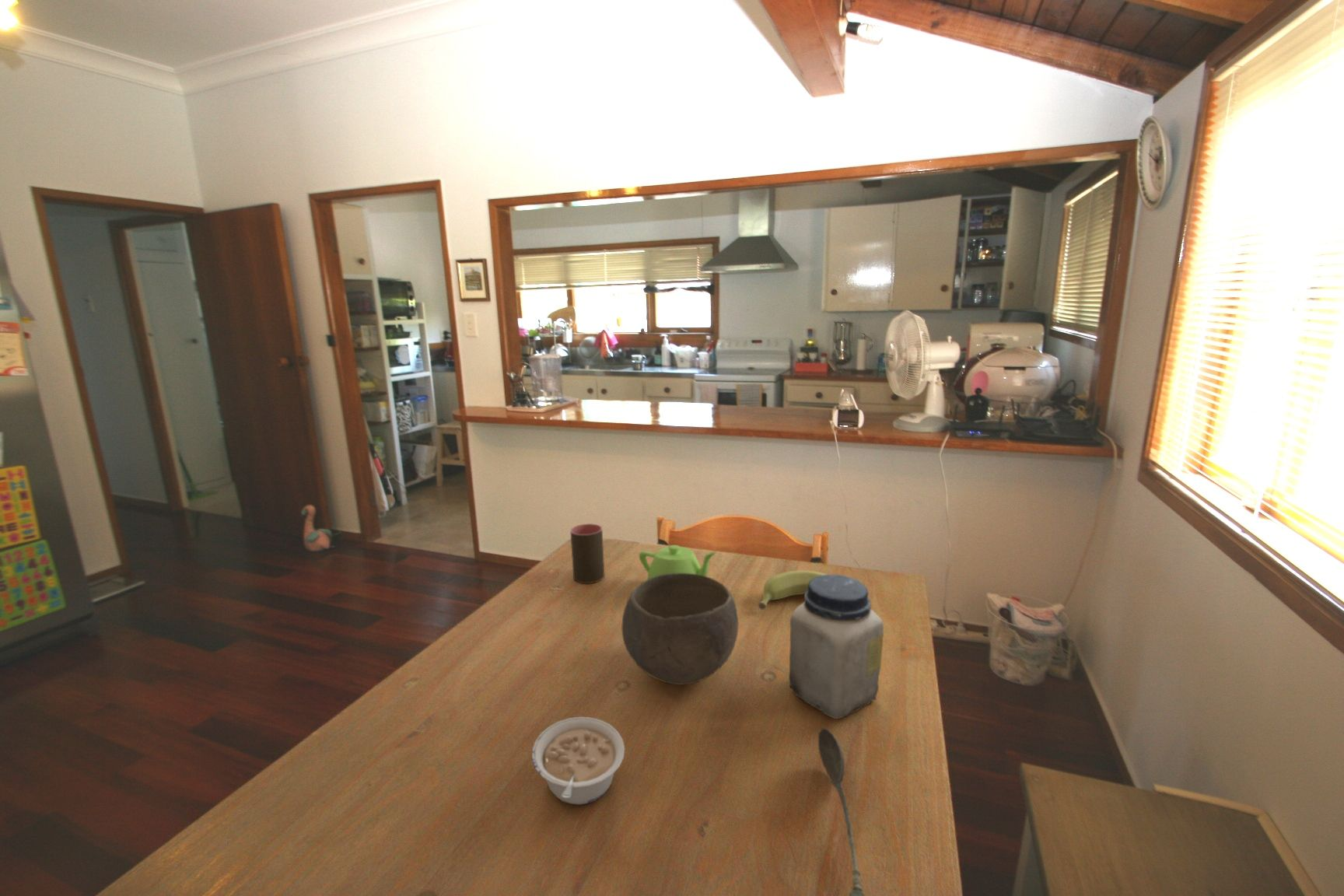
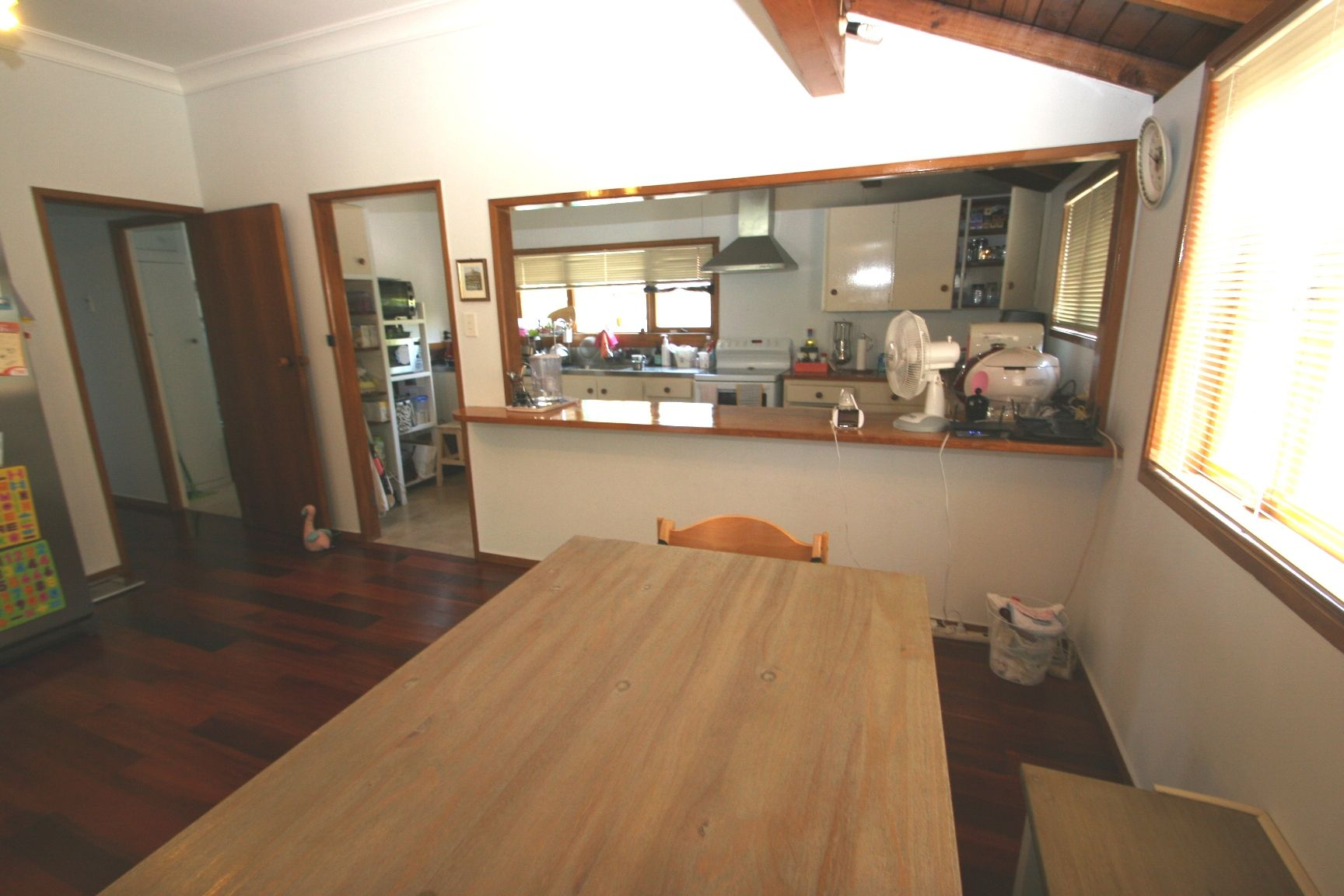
- cup (587, 553)
- jar (835, 640)
- soupspoon (842, 800)
- teapot (677, 569)
- banana (800, 591)
- legume (580, 763)
- bowl (680, 632)
